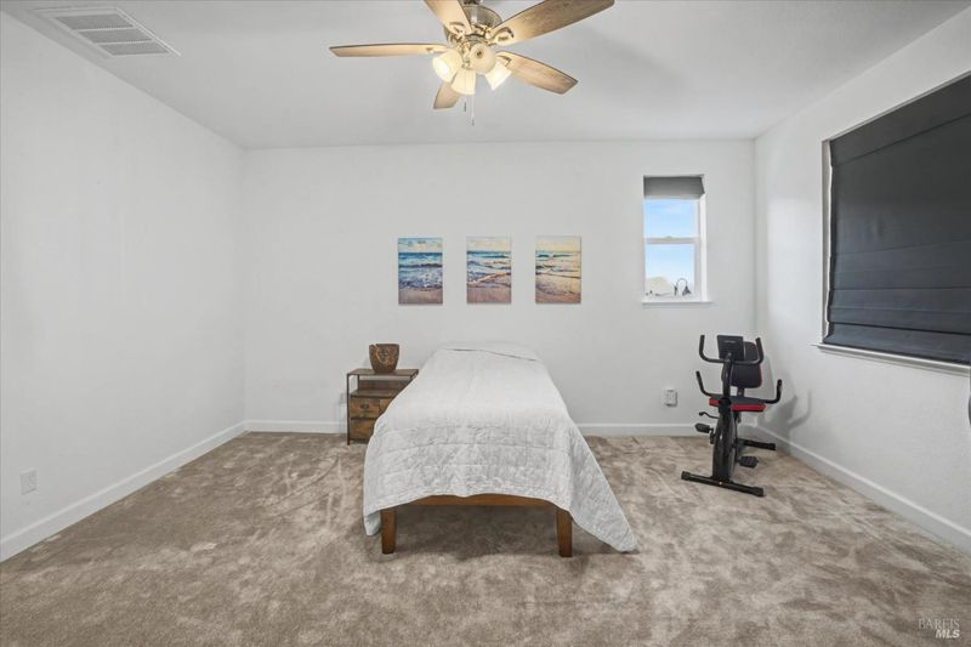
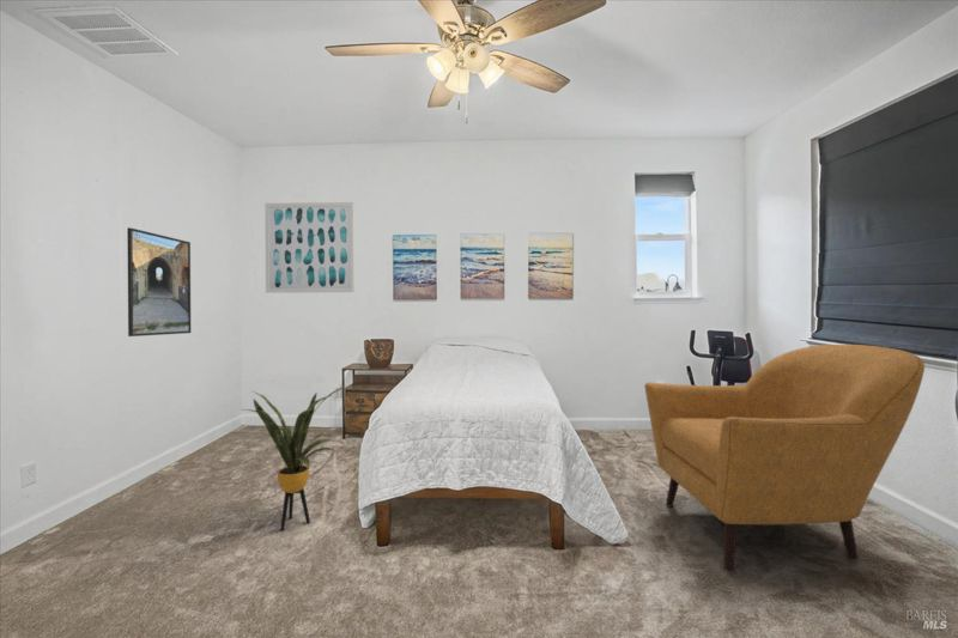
+ armchair (775, 439)
+ house plant (297, 456)
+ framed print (162, 285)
+ wall art (309, 248)
